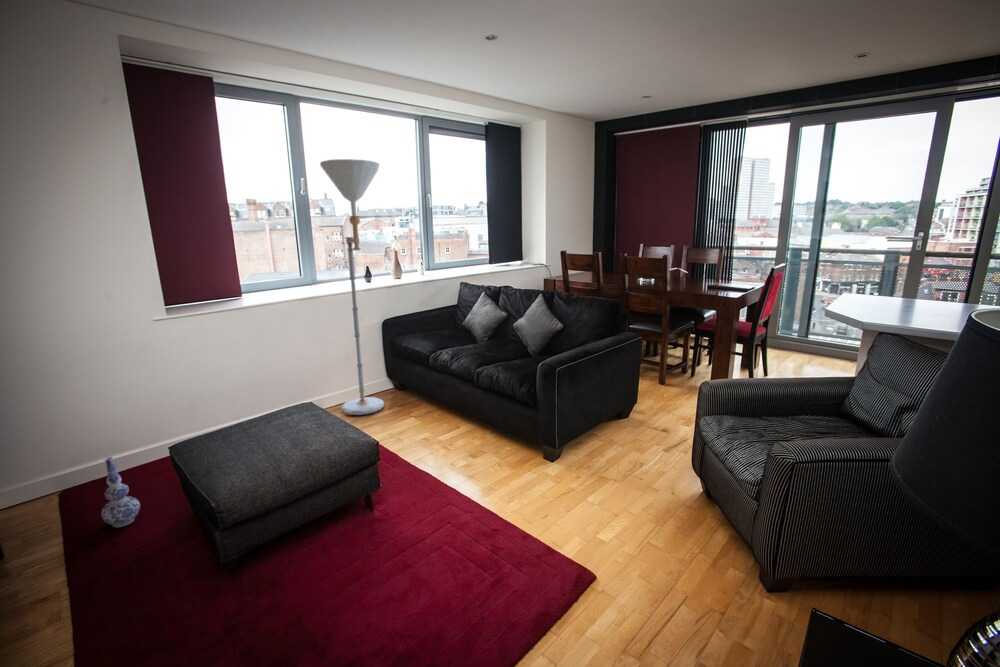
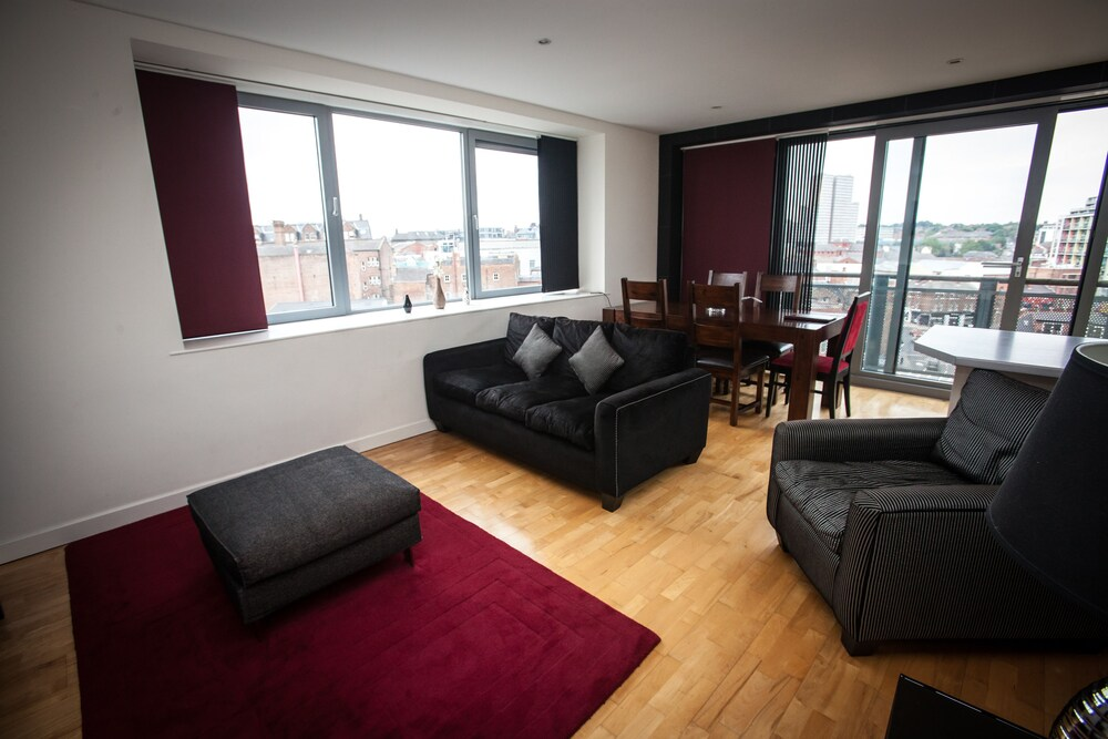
- vase (116, 490)
- floor lamp (355, 293)
